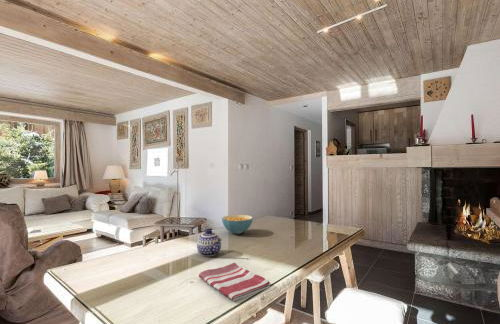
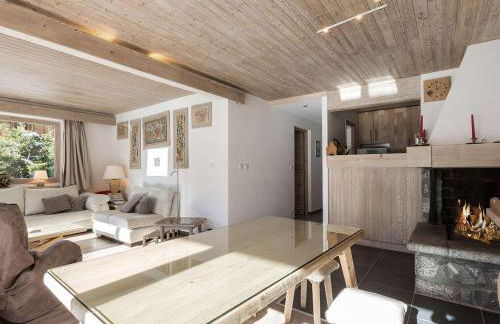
- teapot (209, 241)
- dish towel (233, 279)
- cereal bowl (237, 225)
